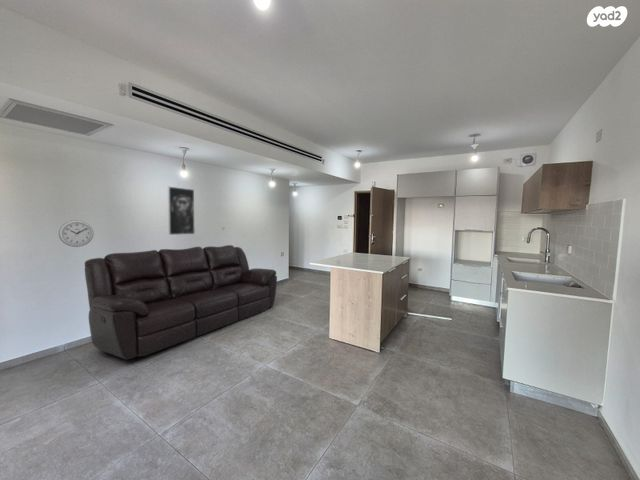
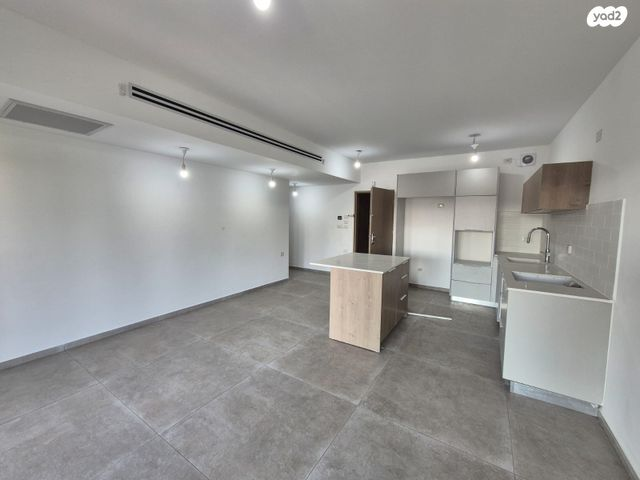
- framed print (181, 211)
- wall clock (76, 233)
- sofa (197, 286)
